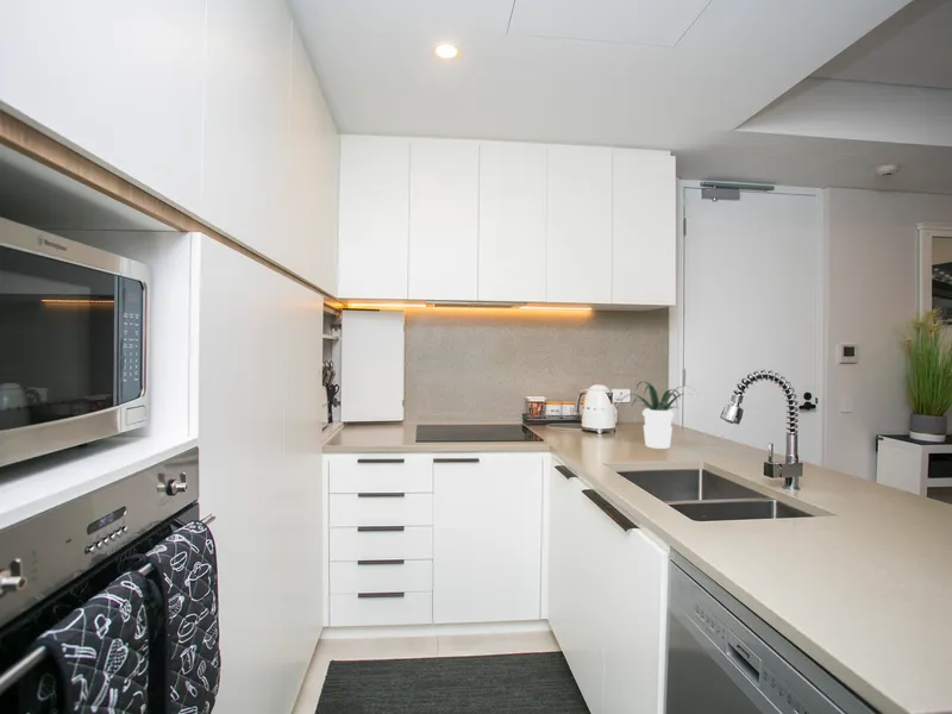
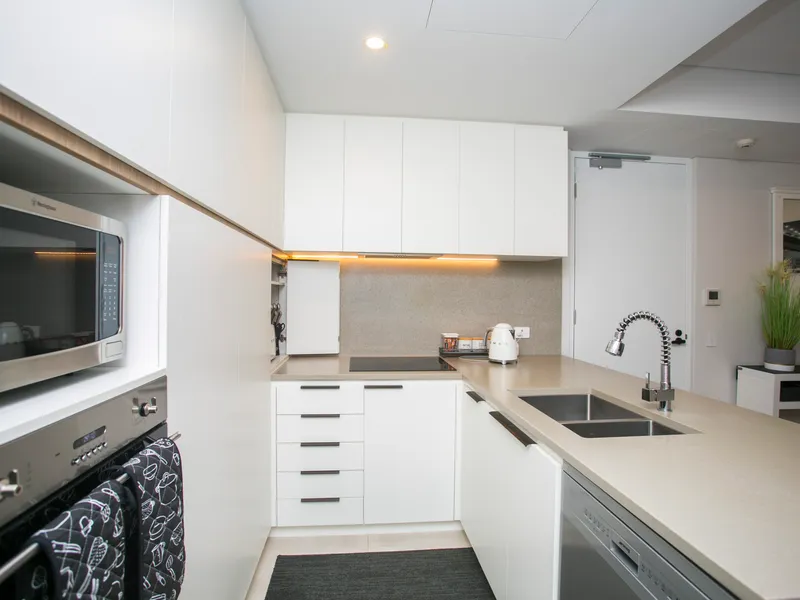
- potted plant (656, 414)
